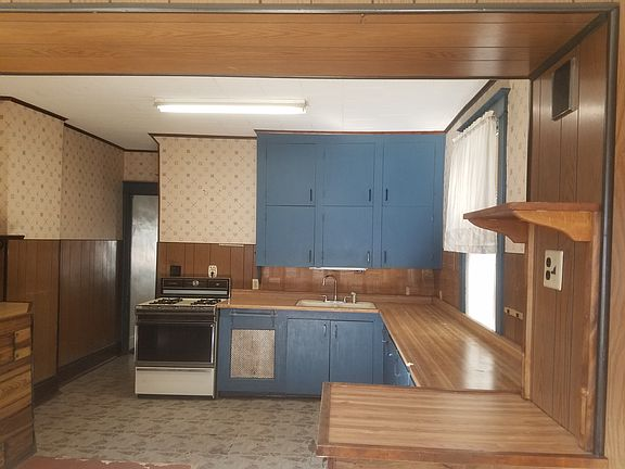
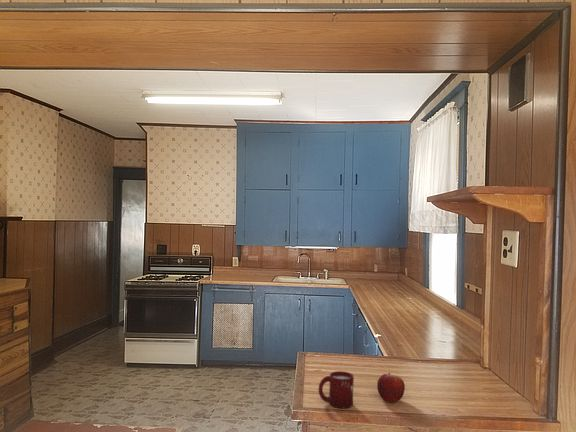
+ fruit (390, 386)
+ cup (335, 389)
